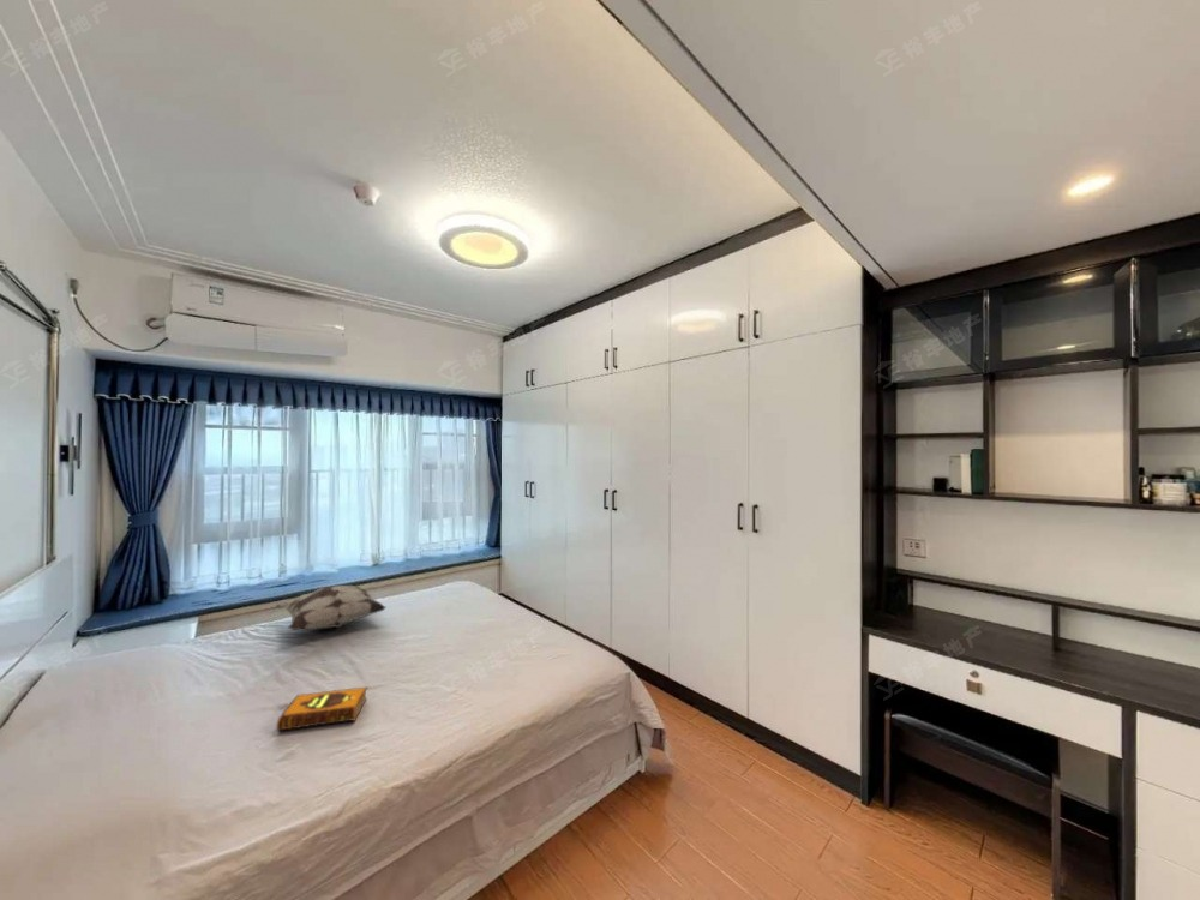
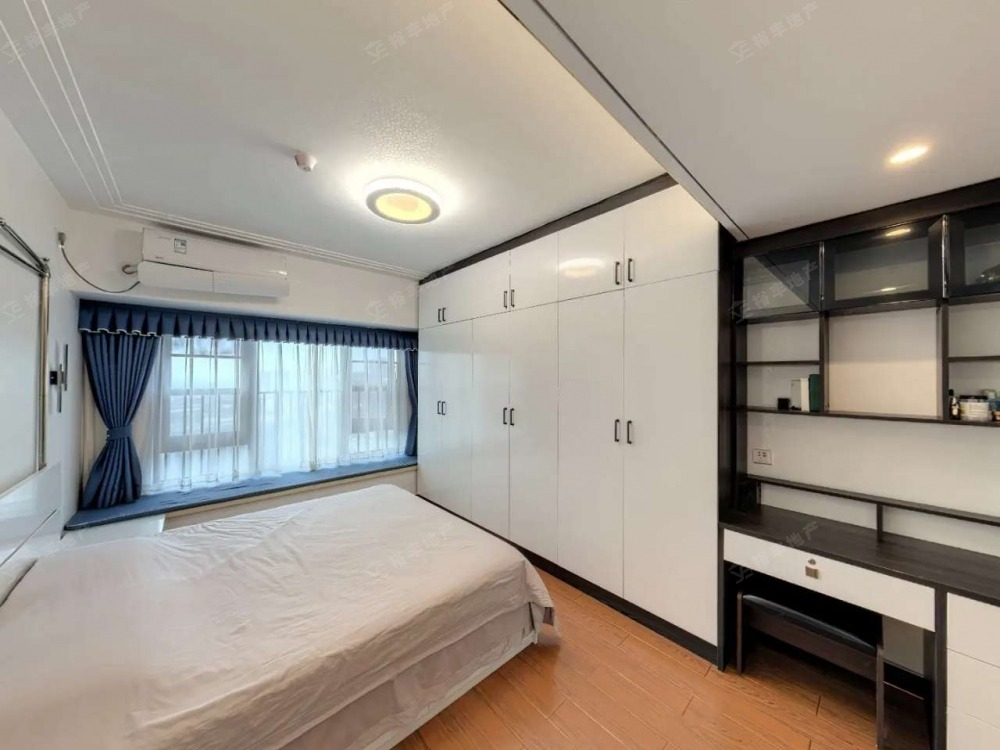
- hardback book (324, 708)
- decorative pillow (330, 606)
